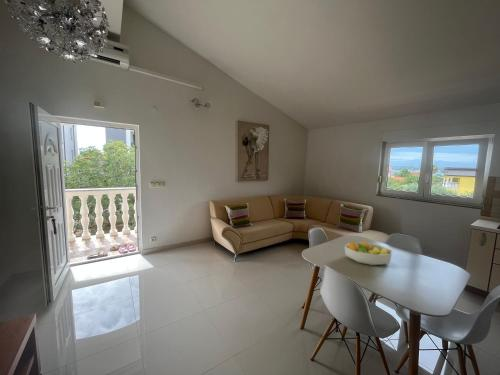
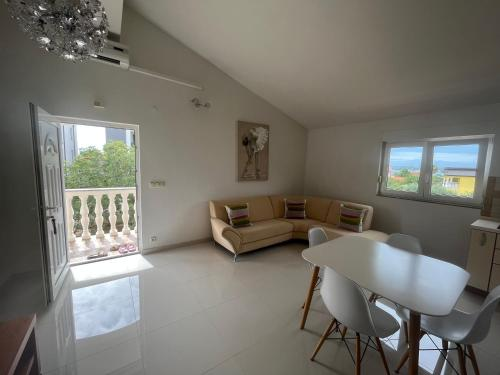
- fruit bowl (368, 251)
